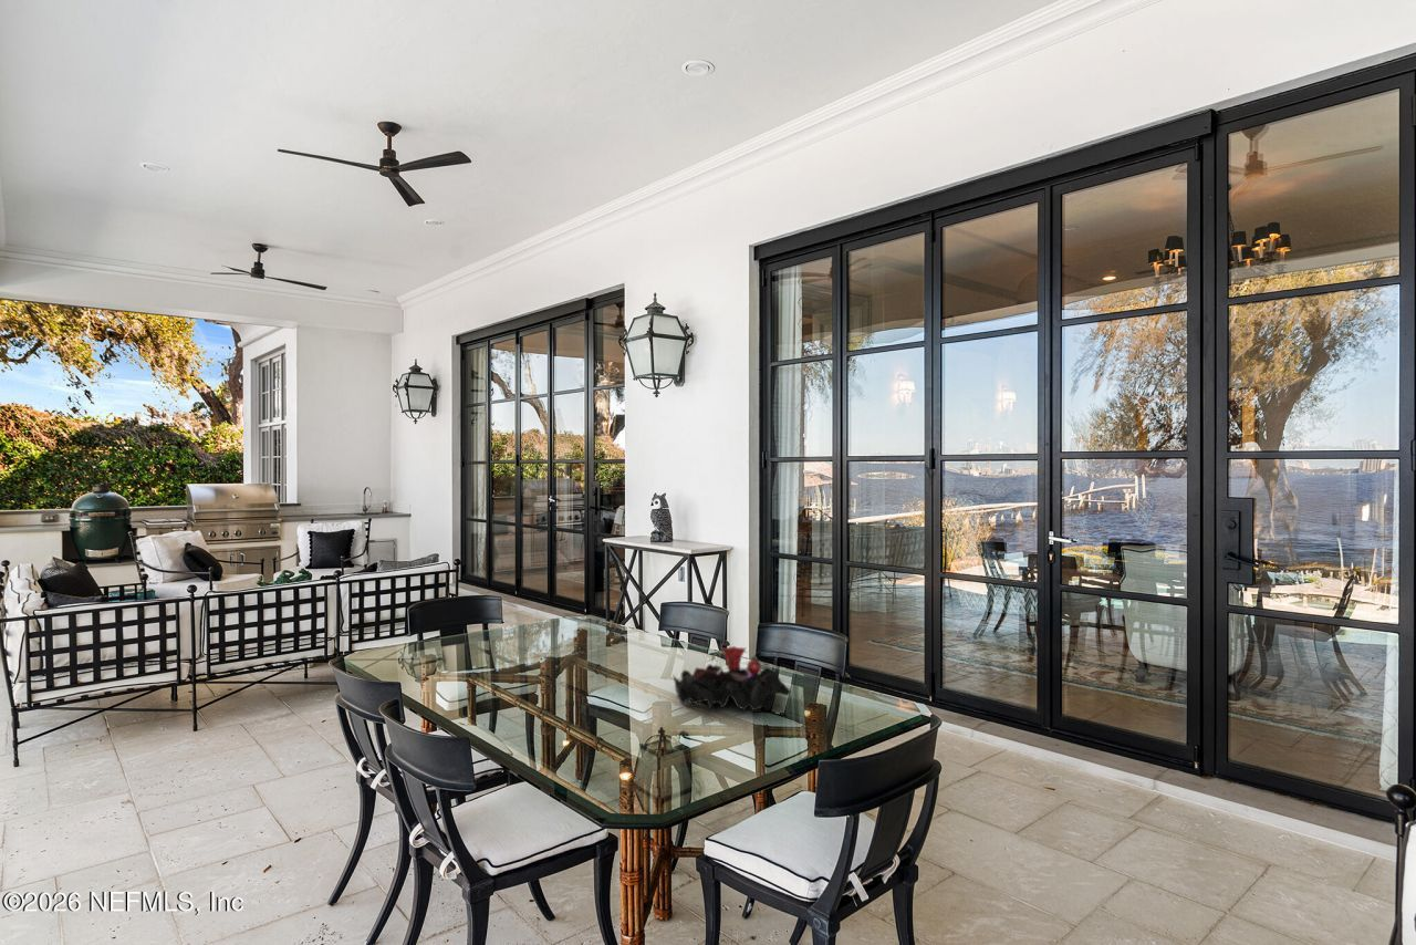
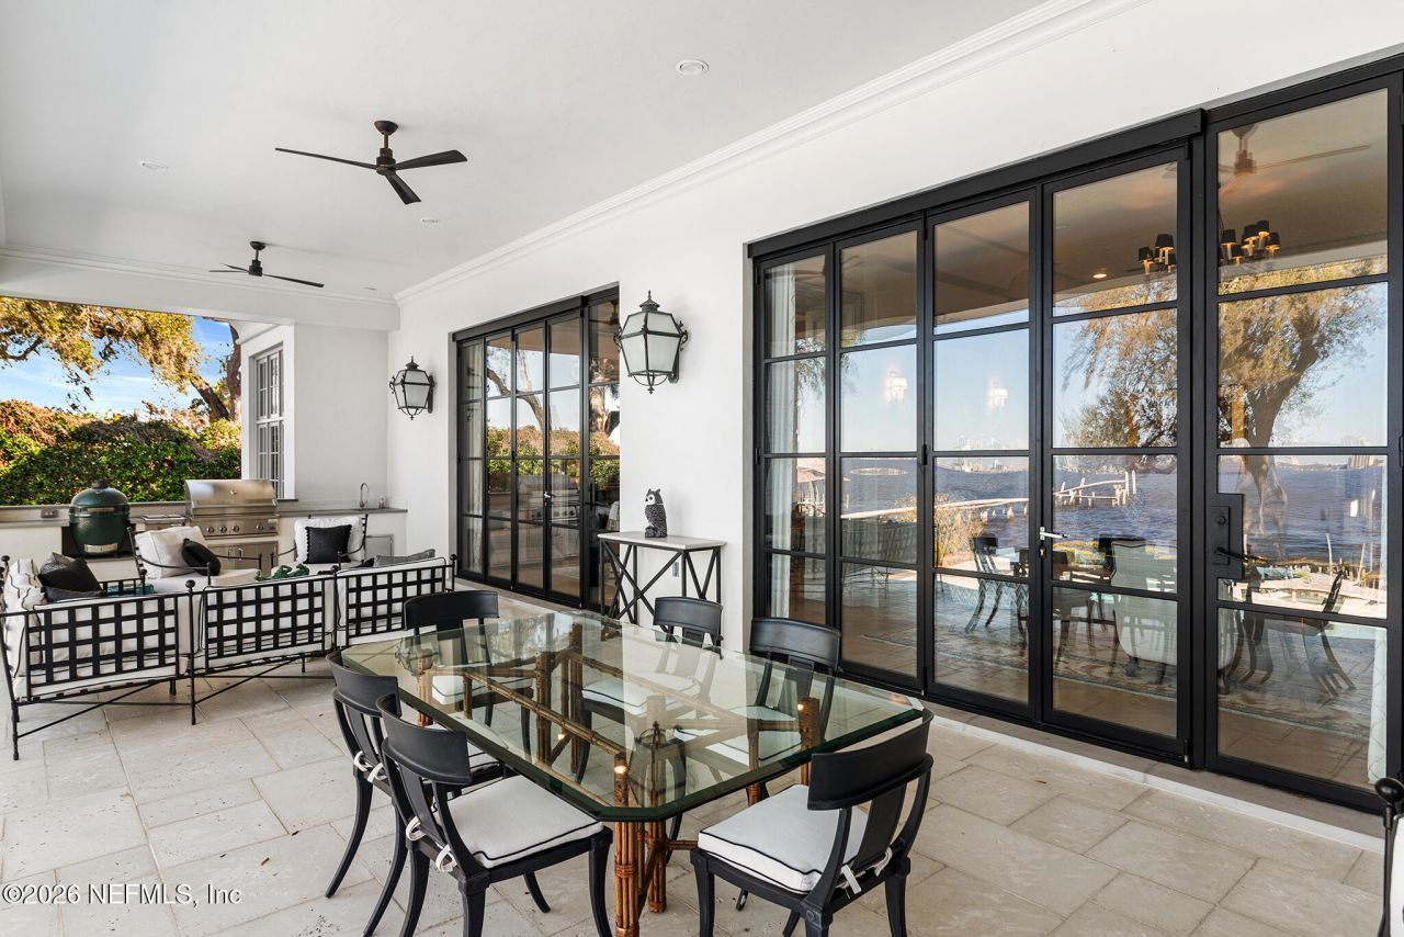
- flower arrangement (731, 673)
